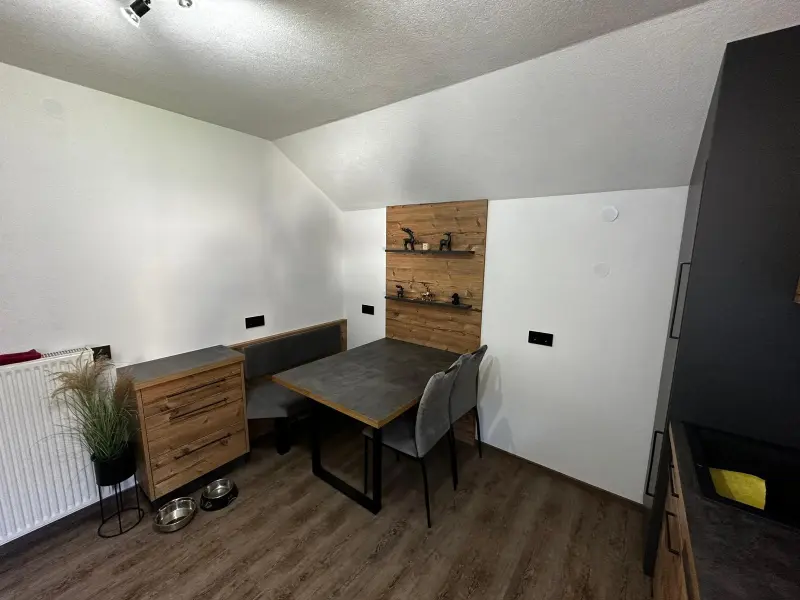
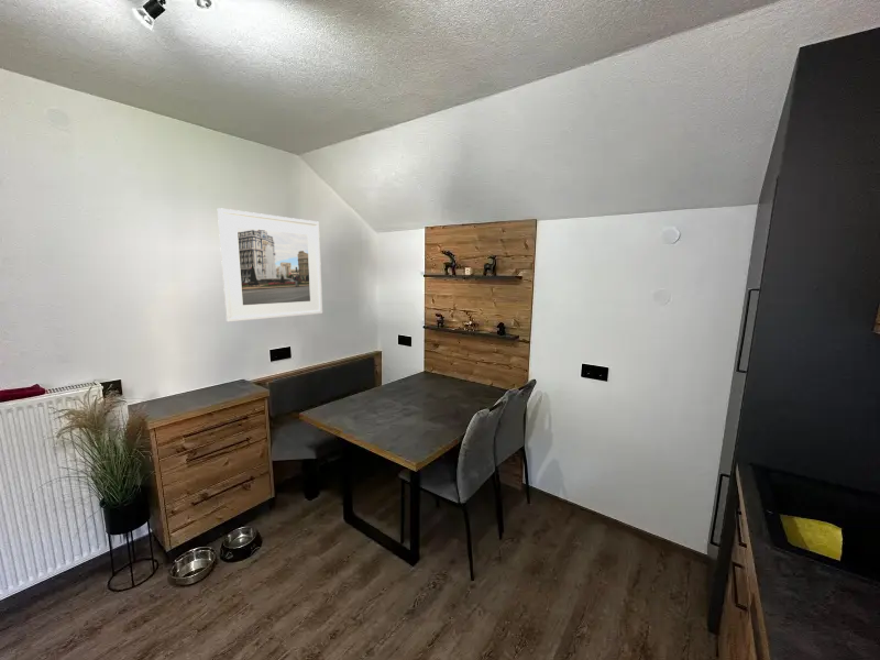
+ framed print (276, 267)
